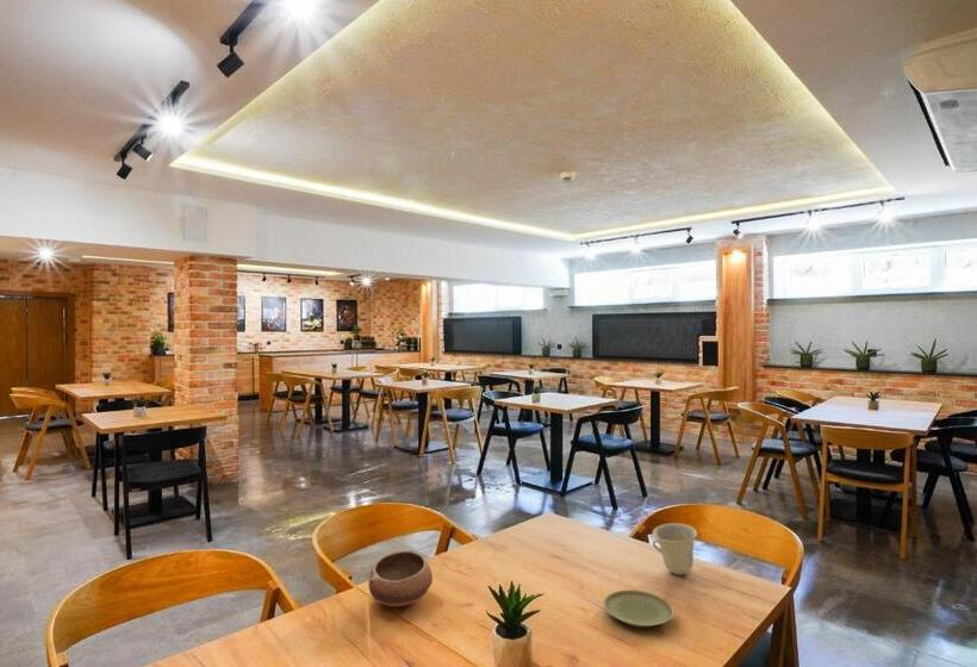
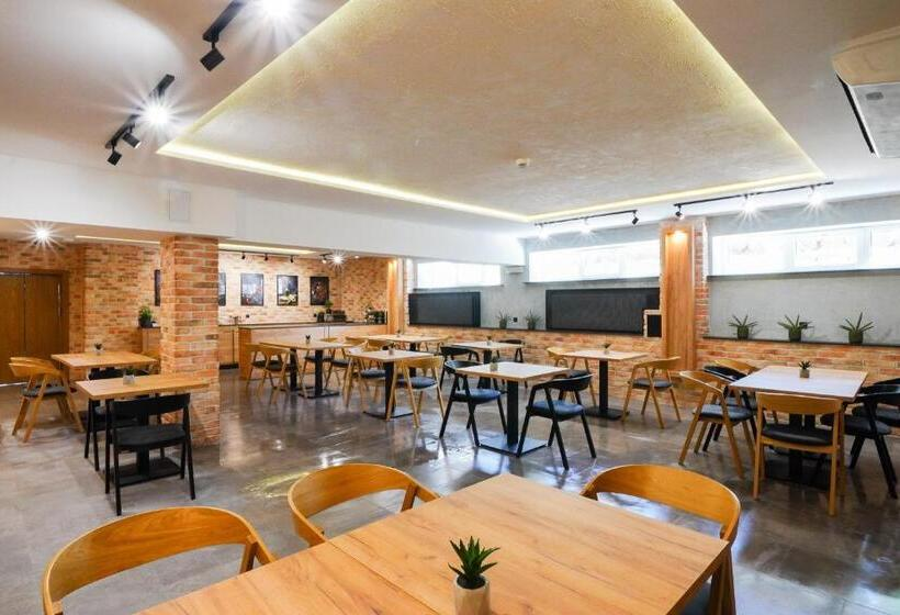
- bowl (400, 580)
- plate (637, 610)
- cup (674, 550)
